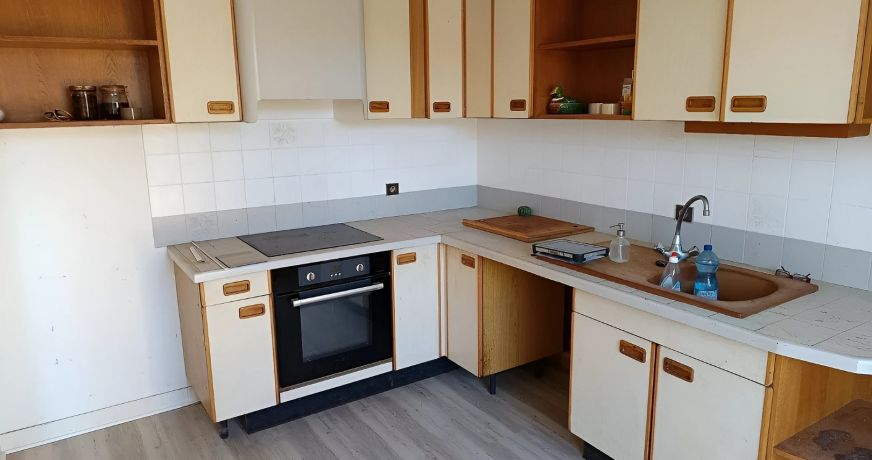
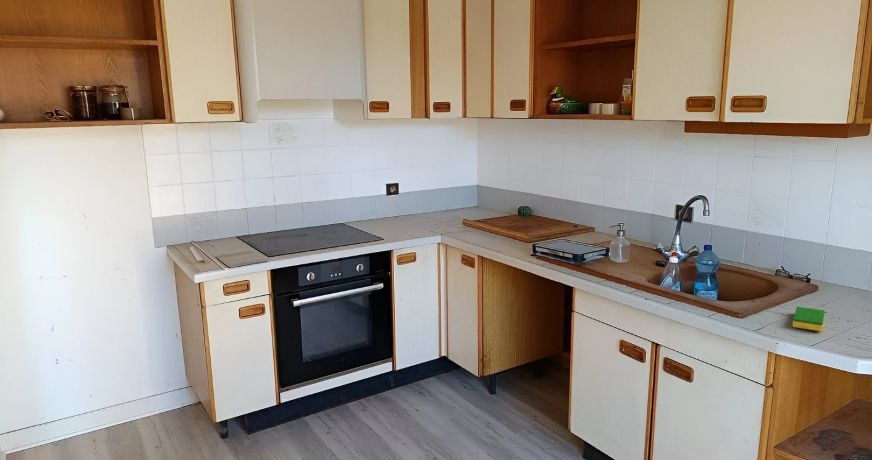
+ dish sponge (809, 318)
